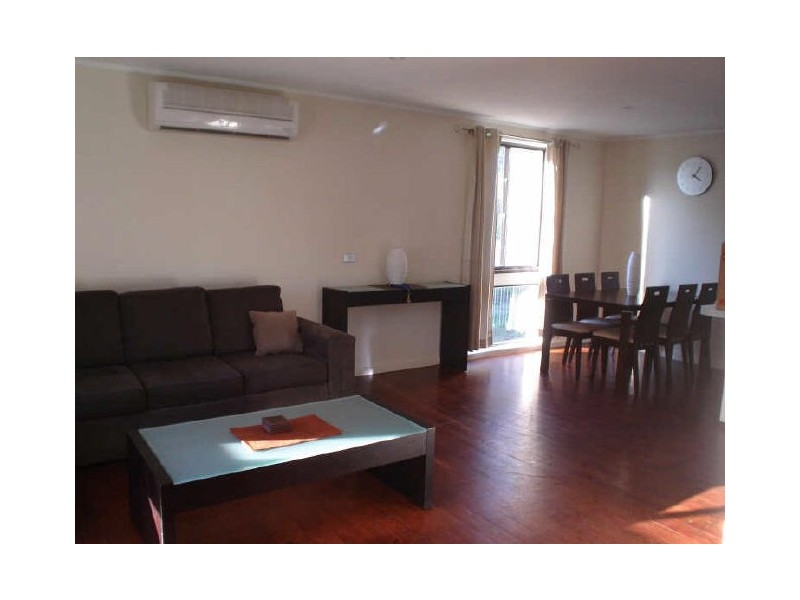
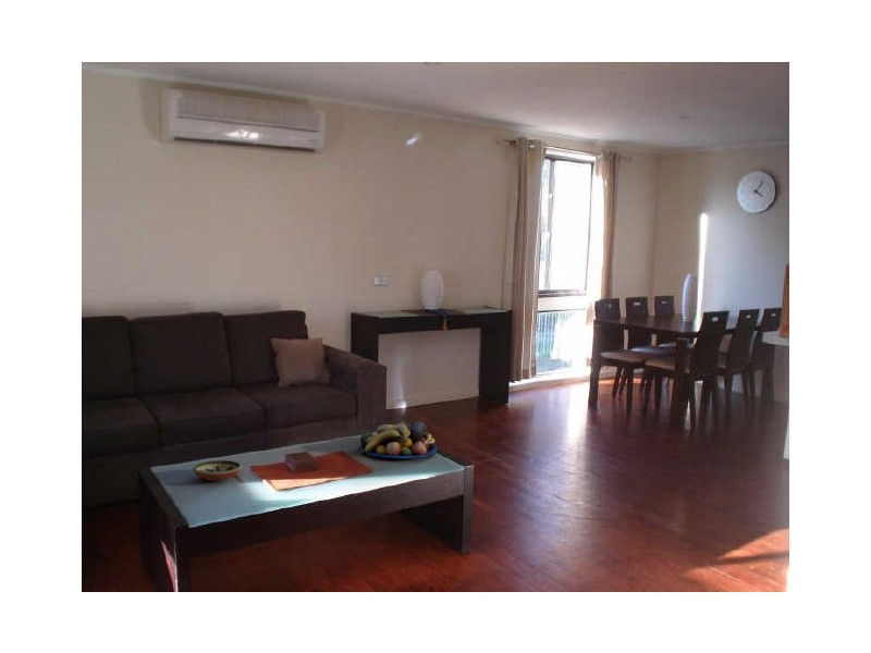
+ decorative bowl (217, 471)
+ fruit bowl (398, 435)
